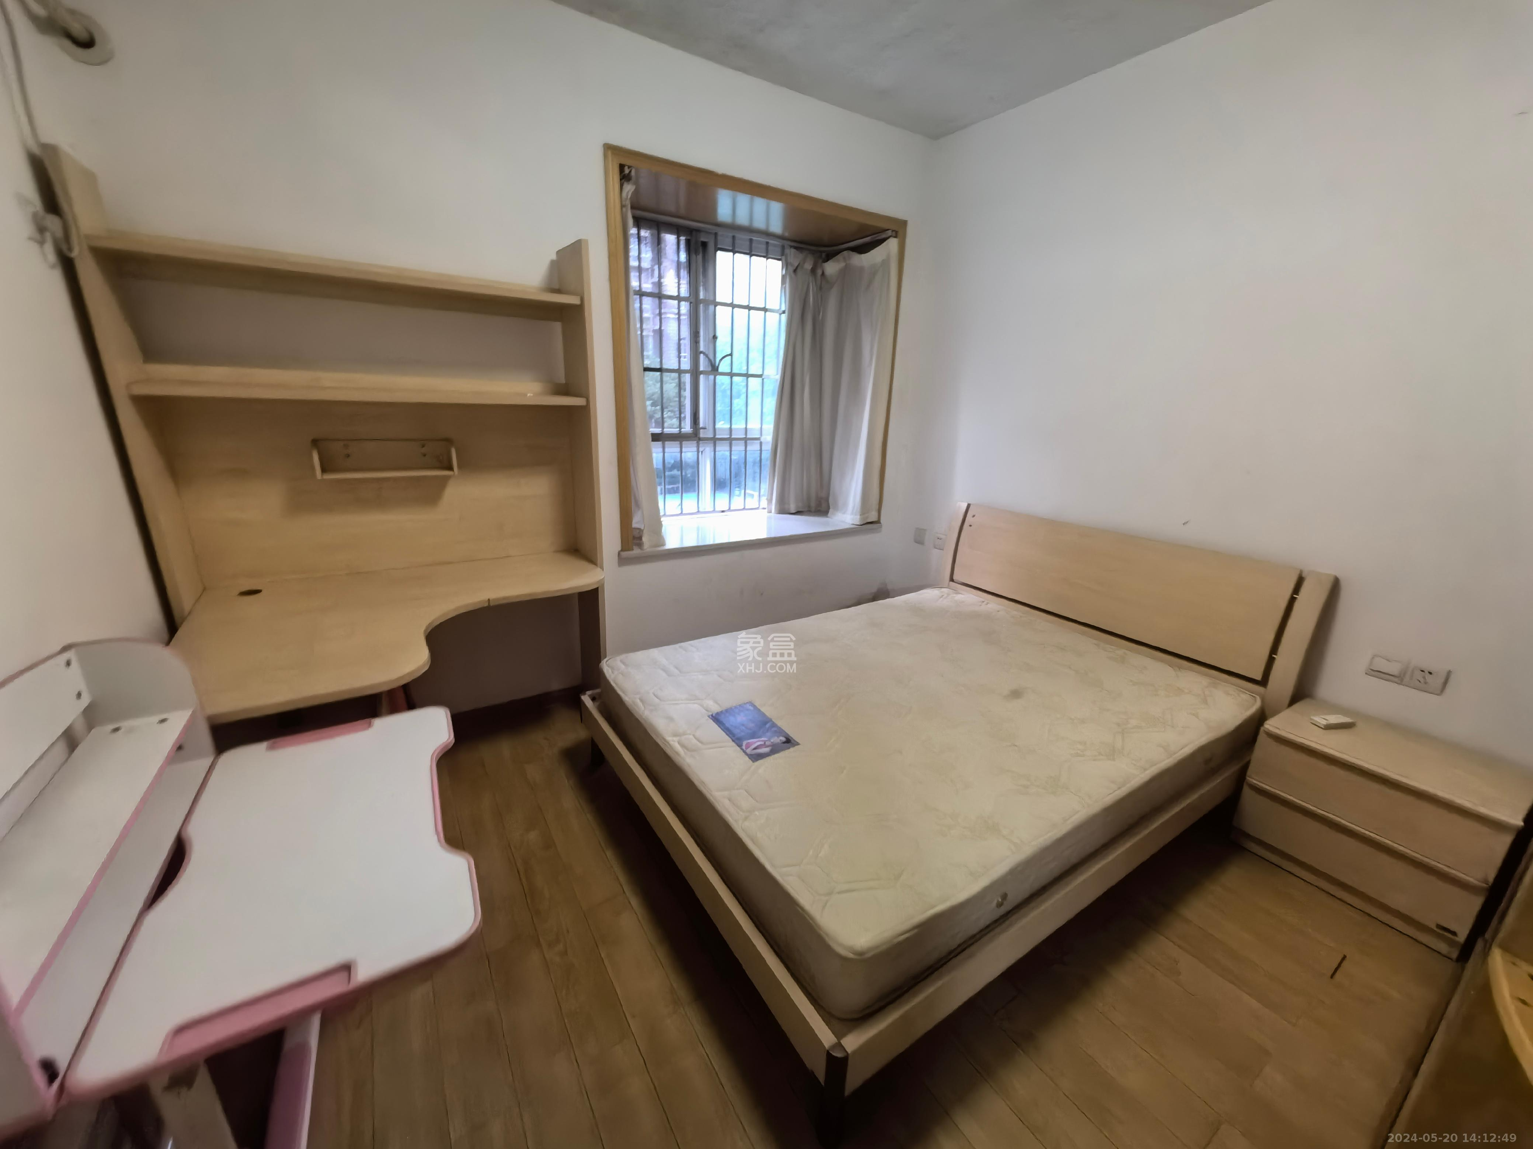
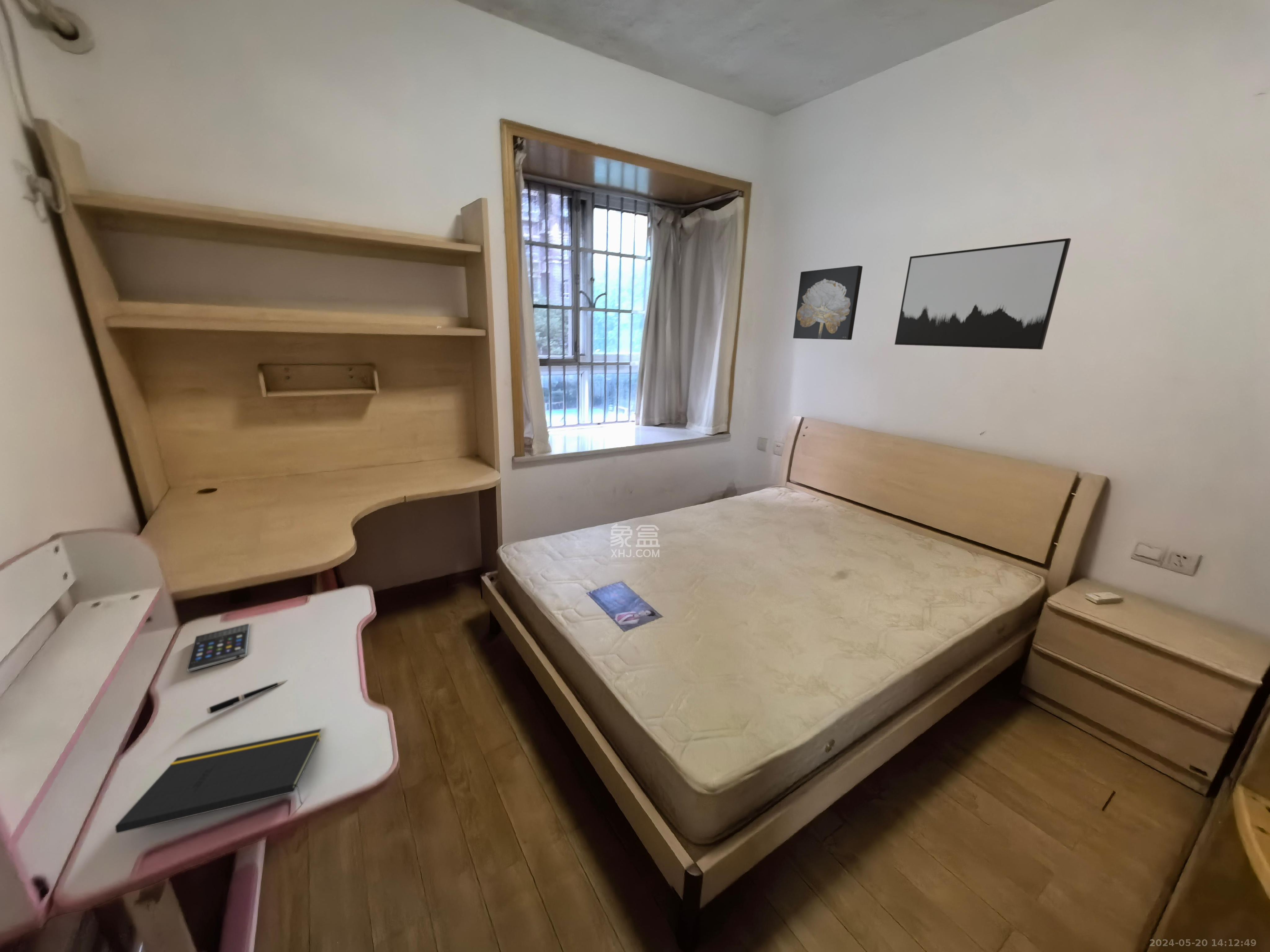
+ pen (249, 694)
+ wall art (825, 305)
+ smartphone (220, 646)
+ wall art (970, 299)
+ notepad (233, 774)
